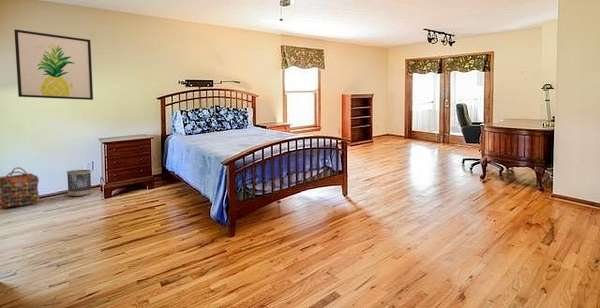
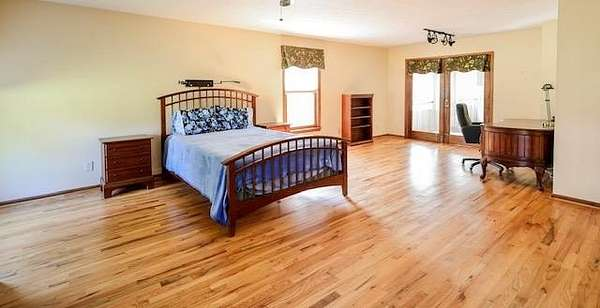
- backpack (18, 186)
- wall art (56, 66)
- wastebasket (79, 182)
